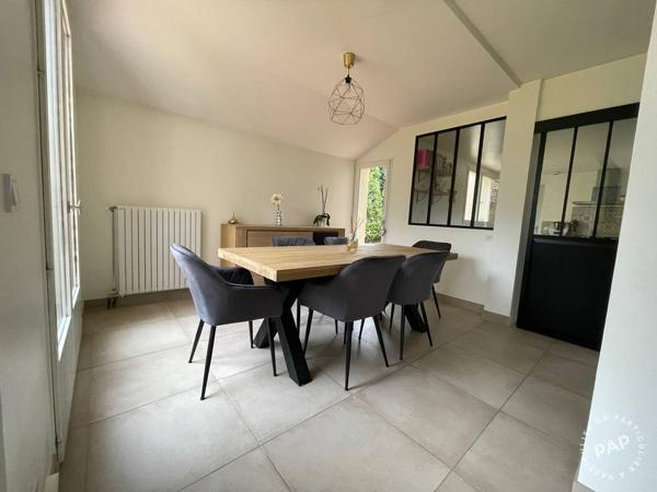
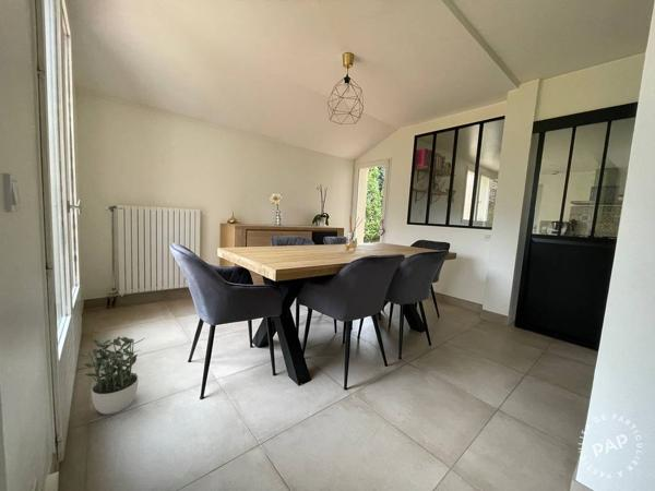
+ potted plant (114, 372)
